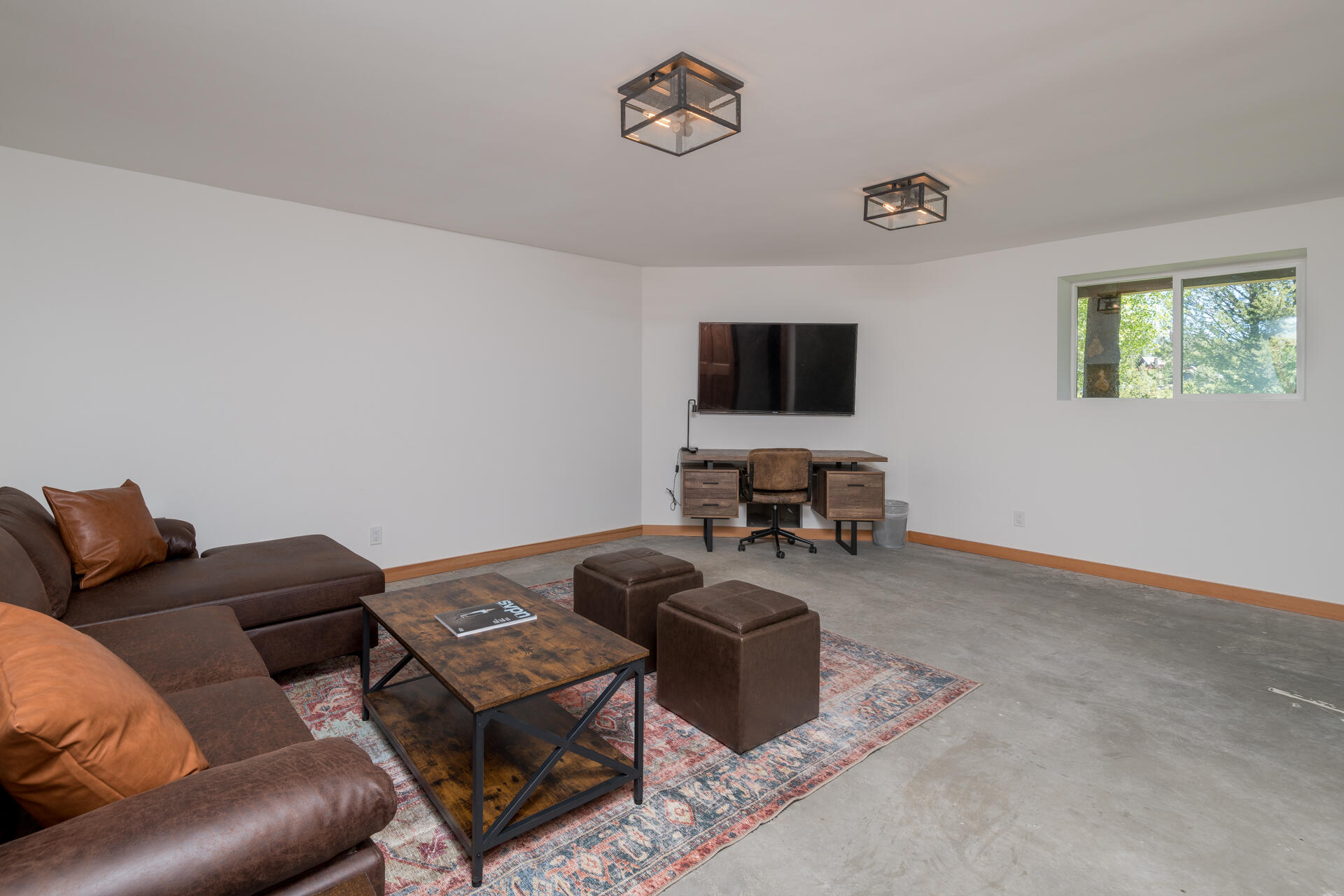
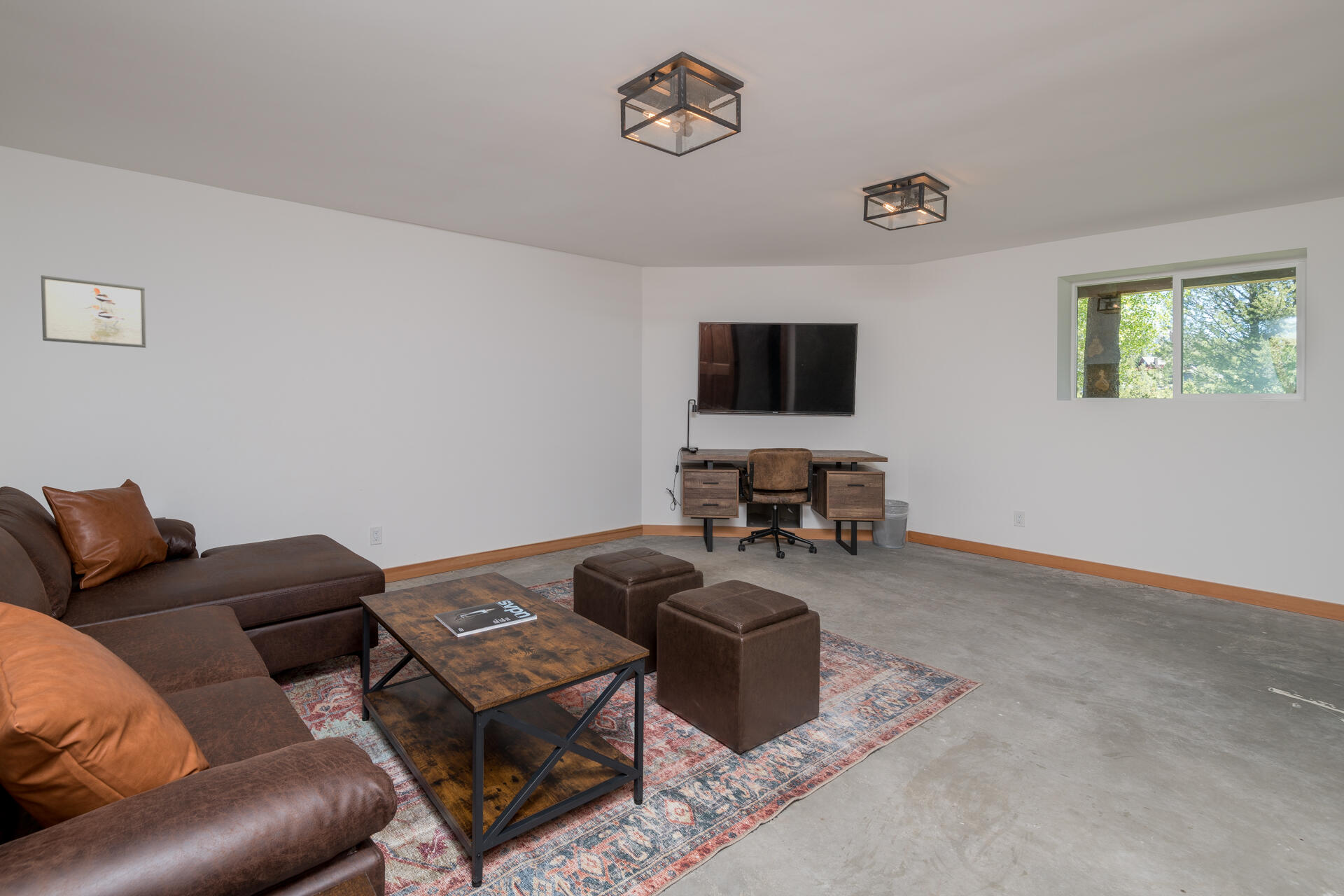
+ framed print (95, 313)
